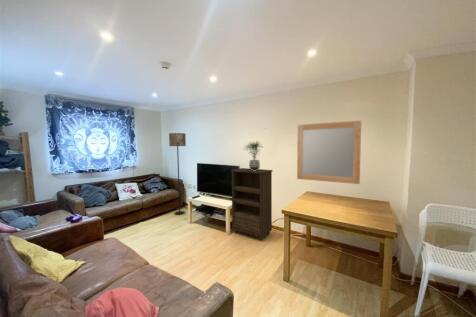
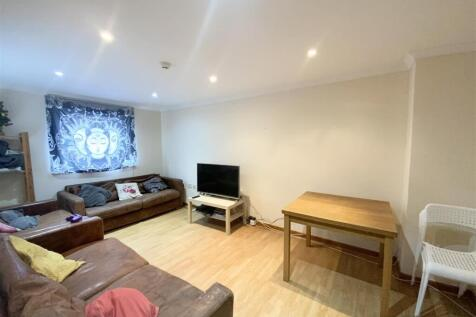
- home mirror (326, 152)
- floor lamp (178, 173)
- potted plant (253, 154)
- bookshelf (251, 202)
